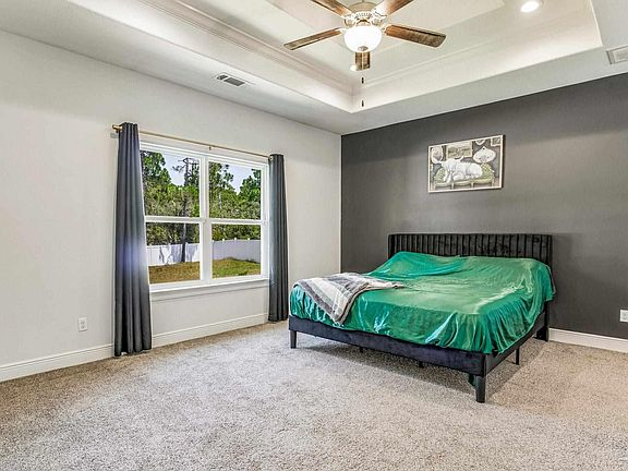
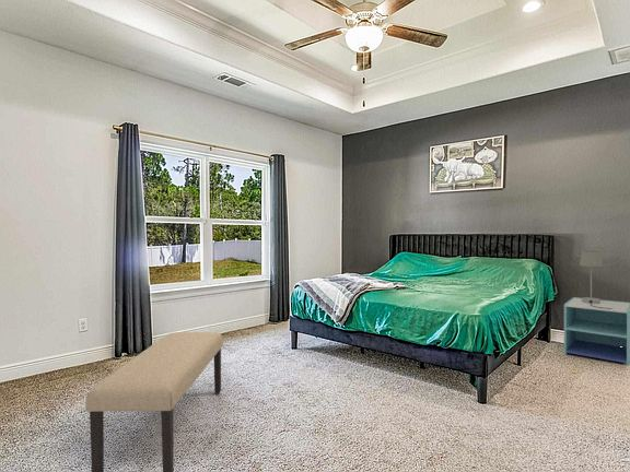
+ table lamp (591, 278)
+ nightstand (598, 328)
+ bench (168, 388)
